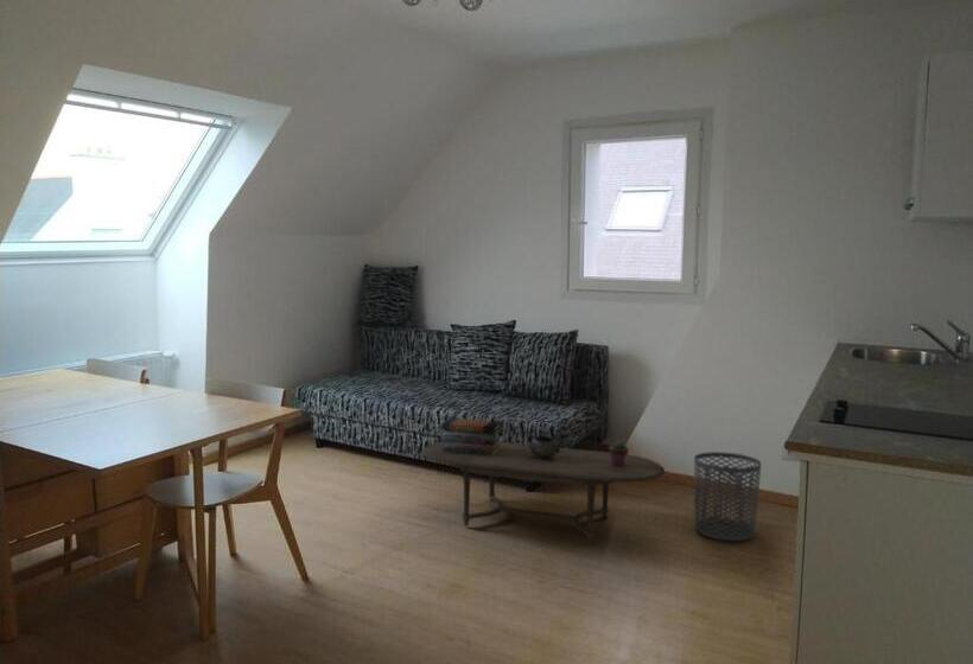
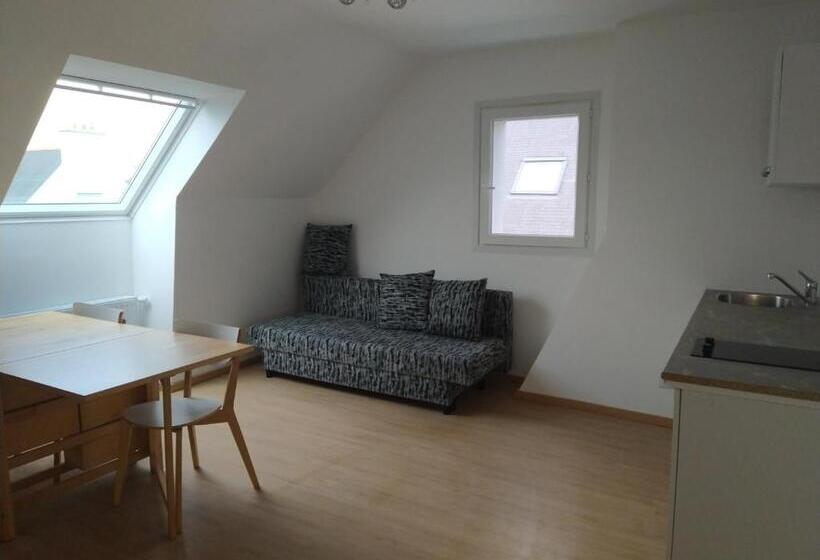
- potted succulent (618, 452)
- waste bin (725, 496)
- book stack (471, 435)
- decorative bowl (542, 446)
- coffee table (538, 480)
